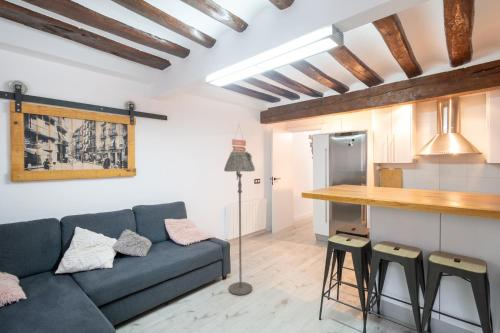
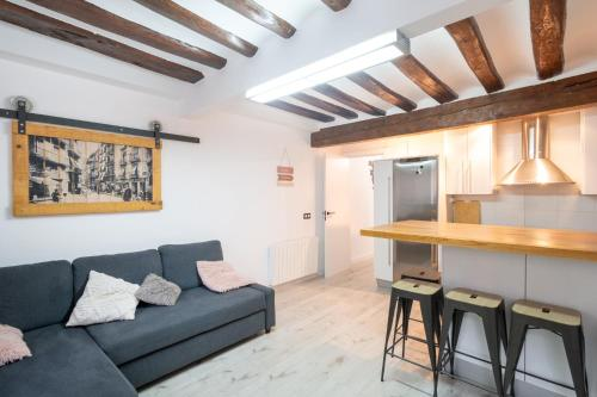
- floor lamp (239, 220)
